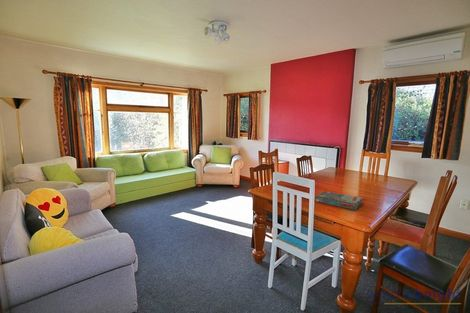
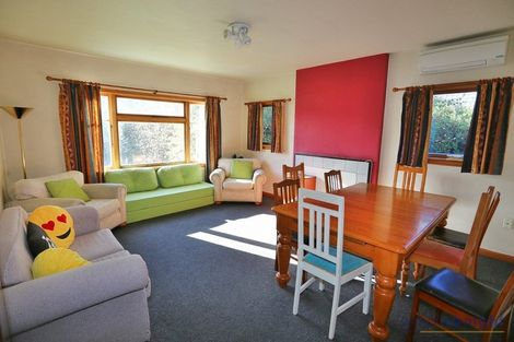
- board game (338, 199)
